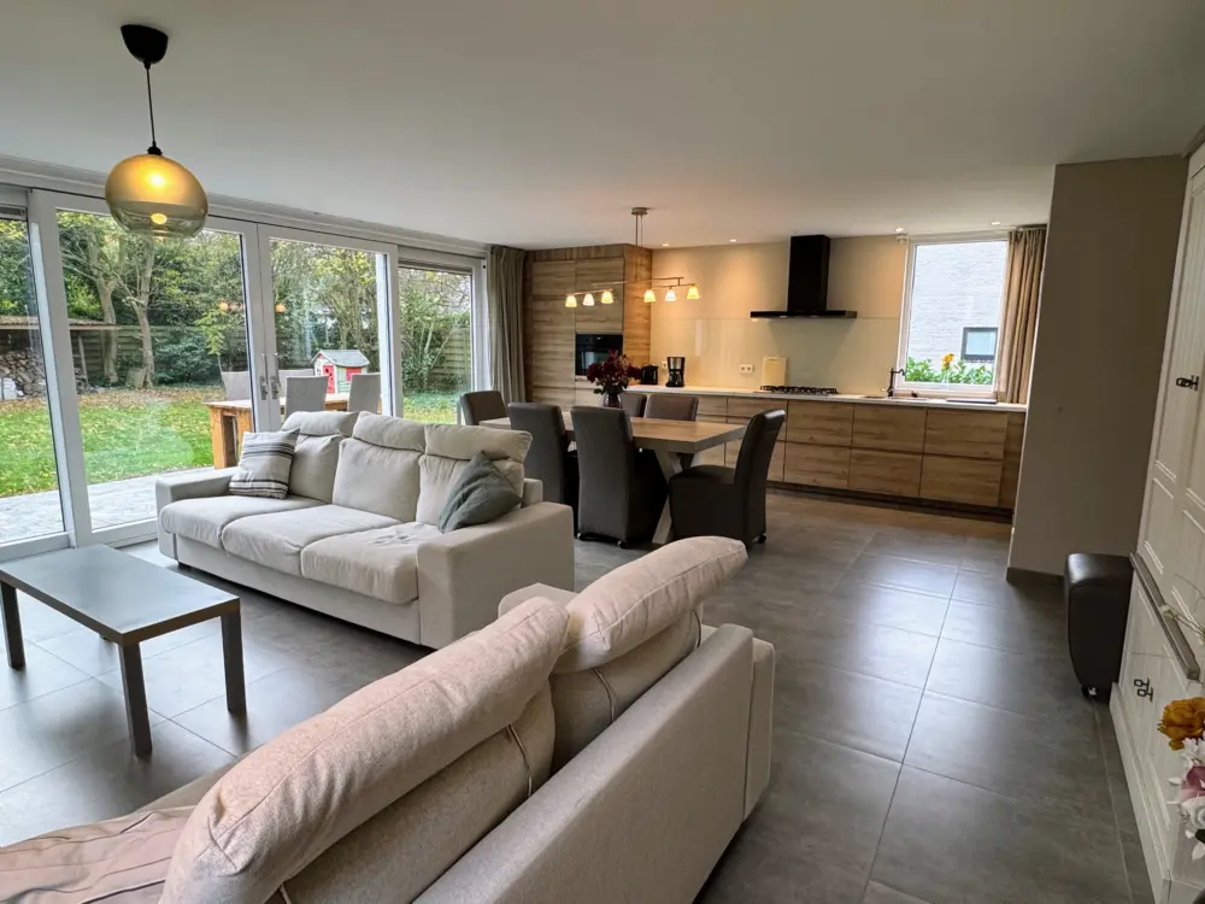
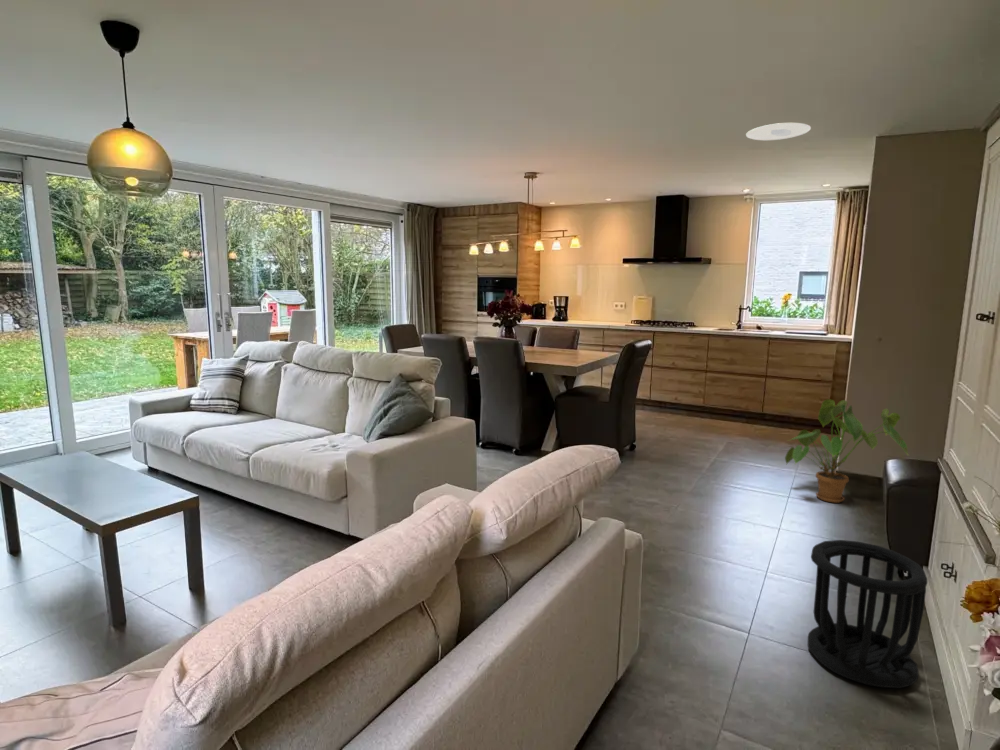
+ house plant (843, 449)
+ wastebasket (863, 609)
+ recessed light (777, 128)
